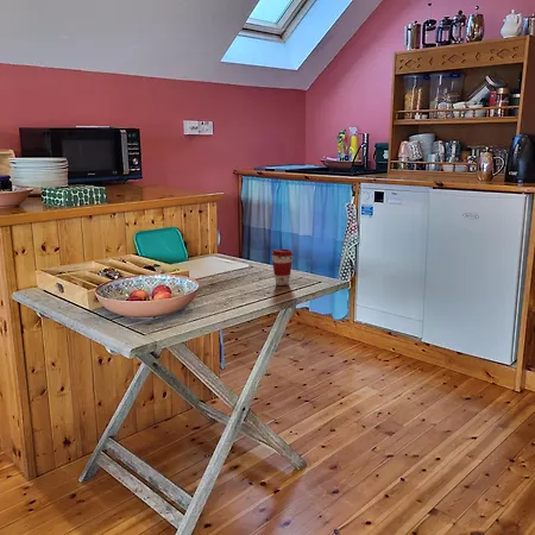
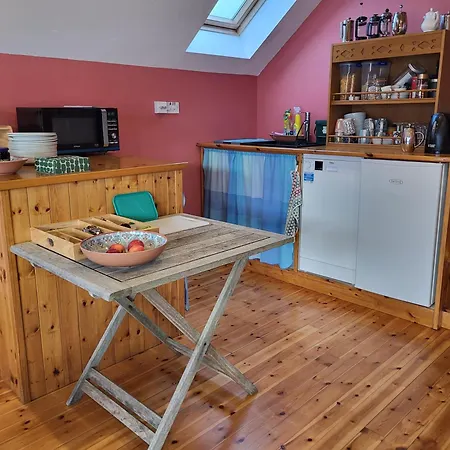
- coffee cup (282, 266)
